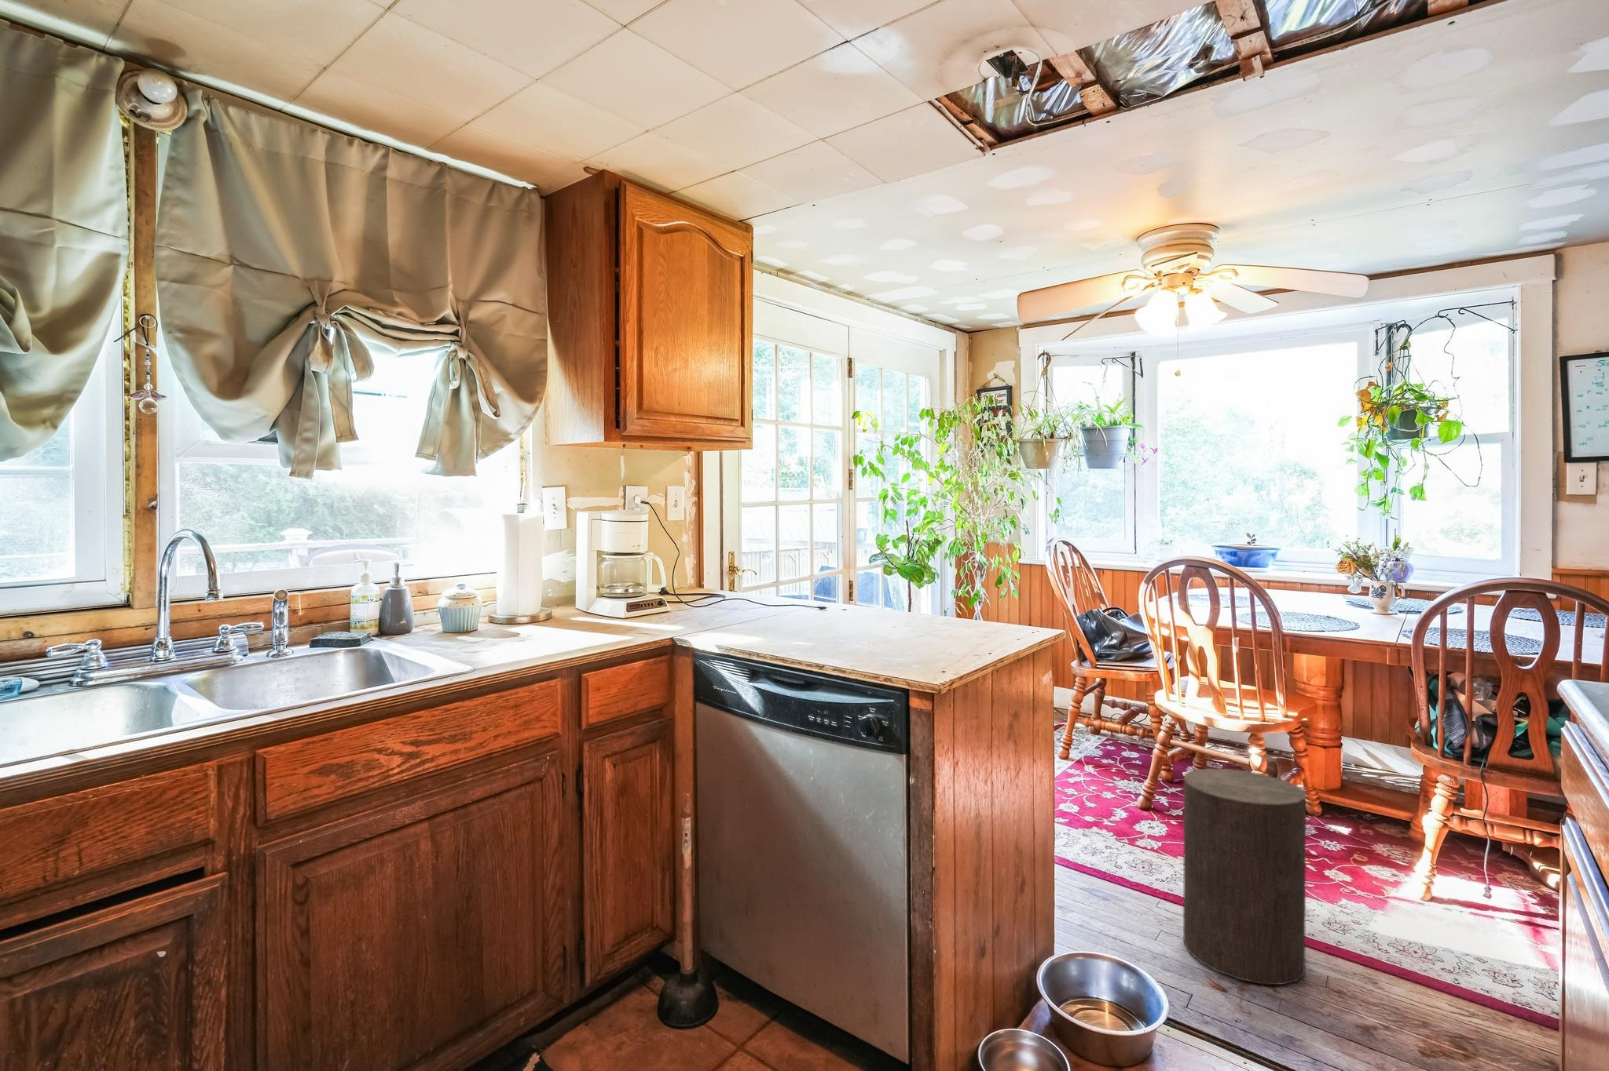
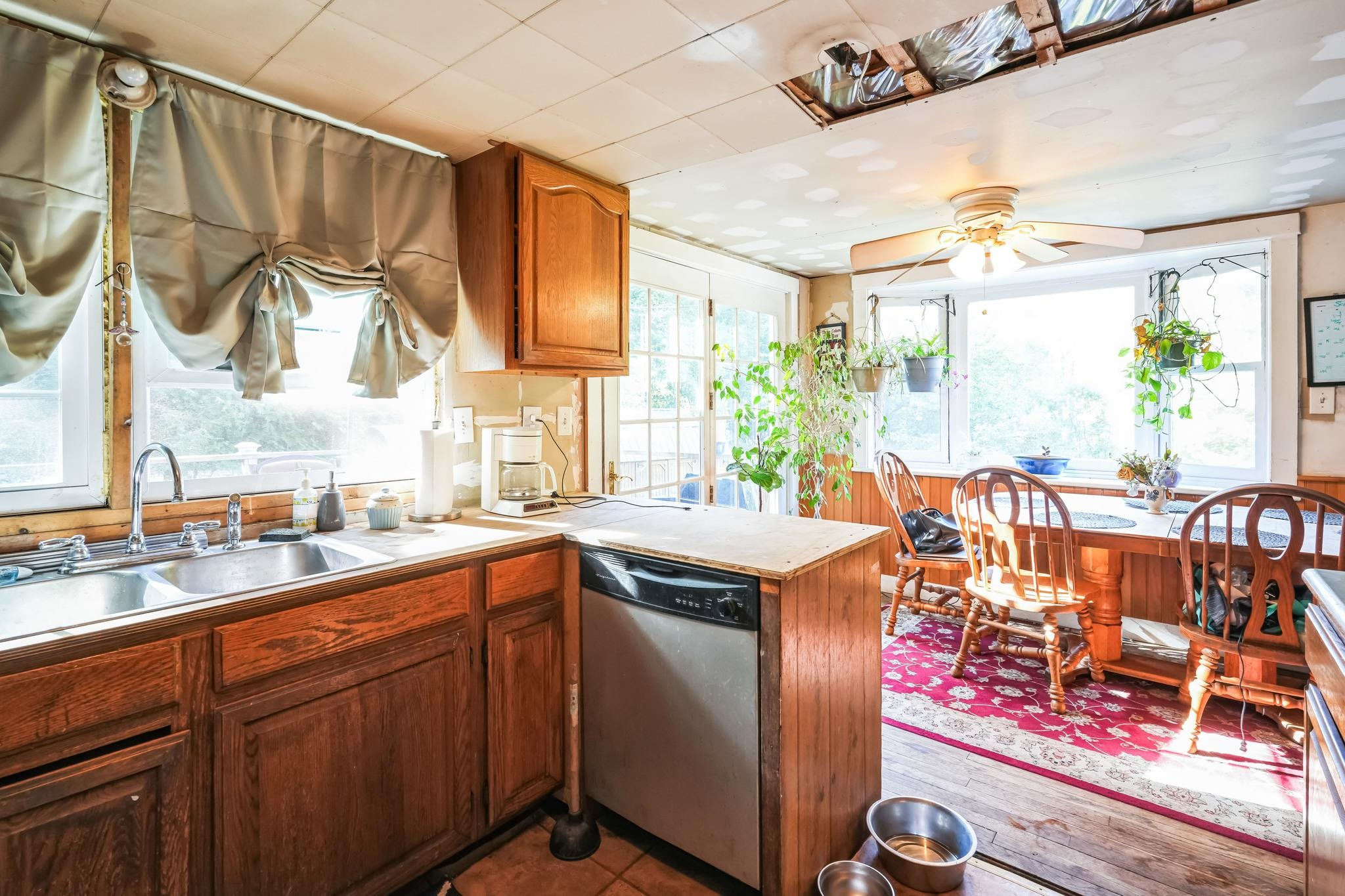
- stool (1242, 869)
